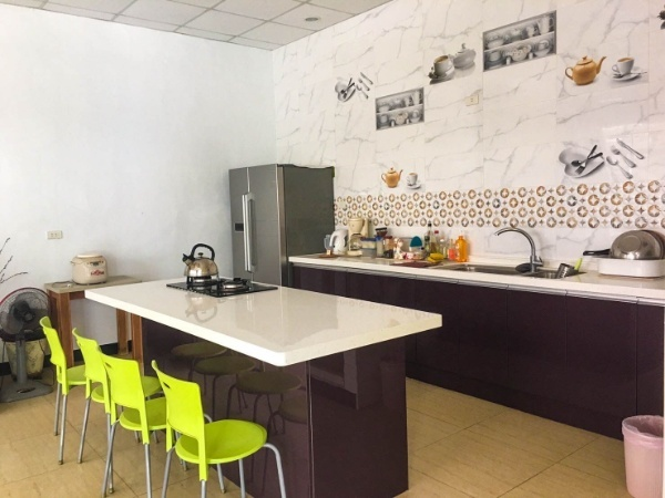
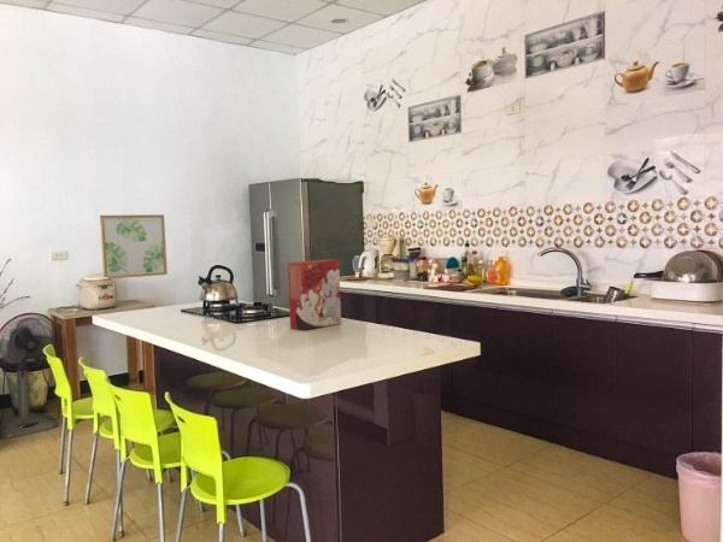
+ cereal box (315, 293)
+ wall art (134, 246)
